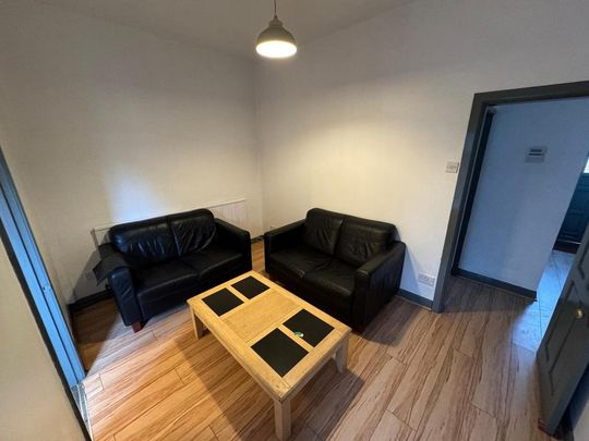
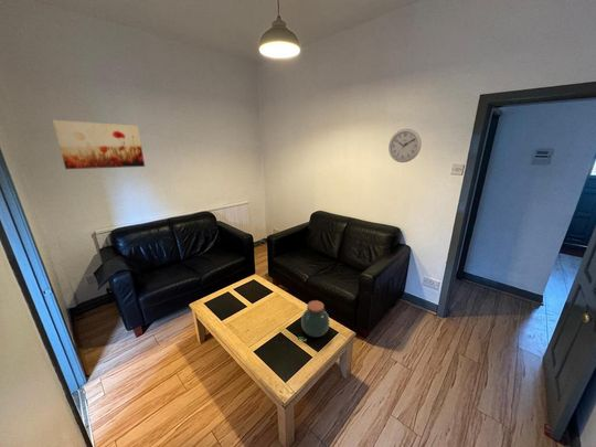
+ wall clock (404, 146)
+ wall art (104, 146)
+ jar (315, 318)
